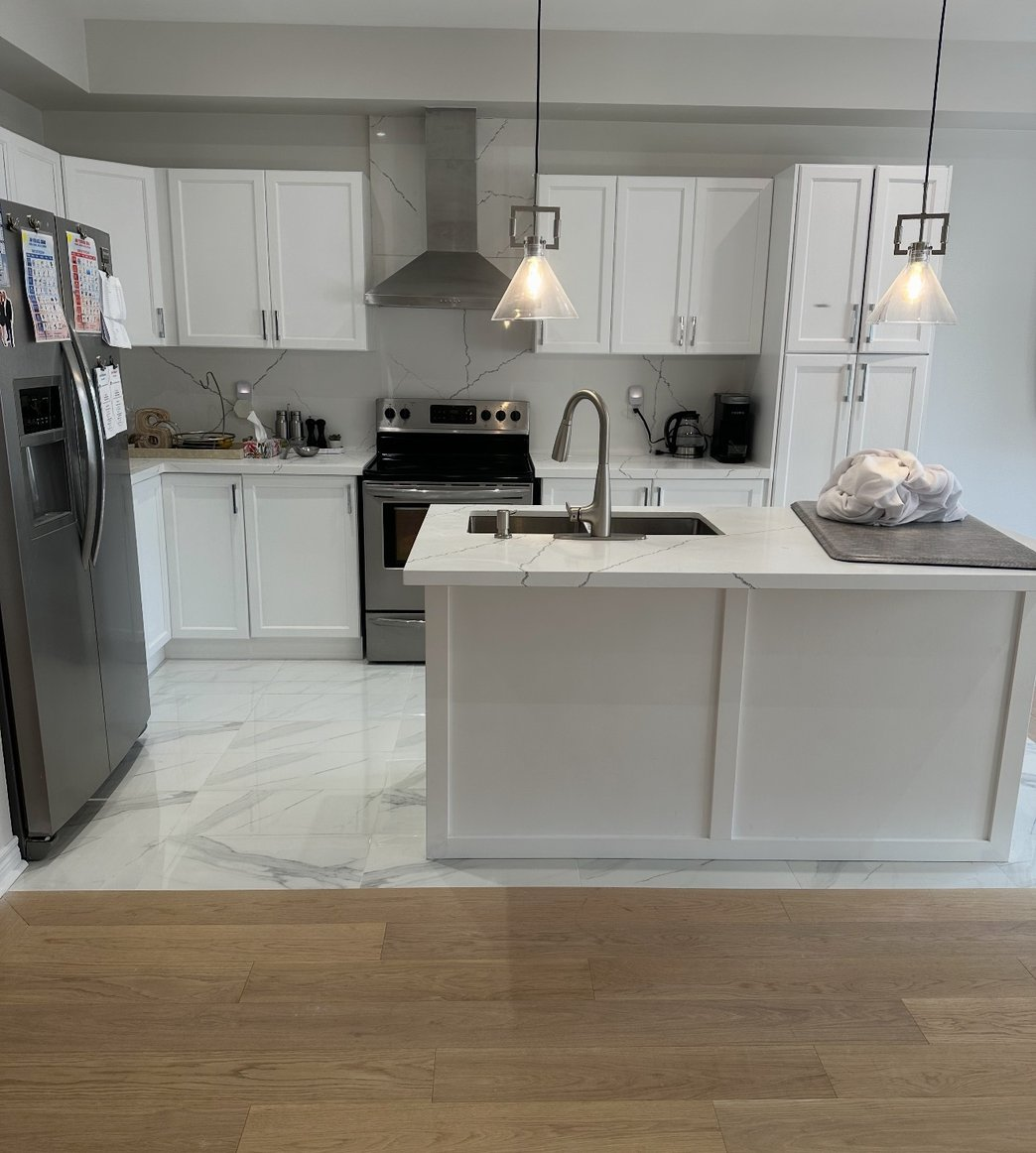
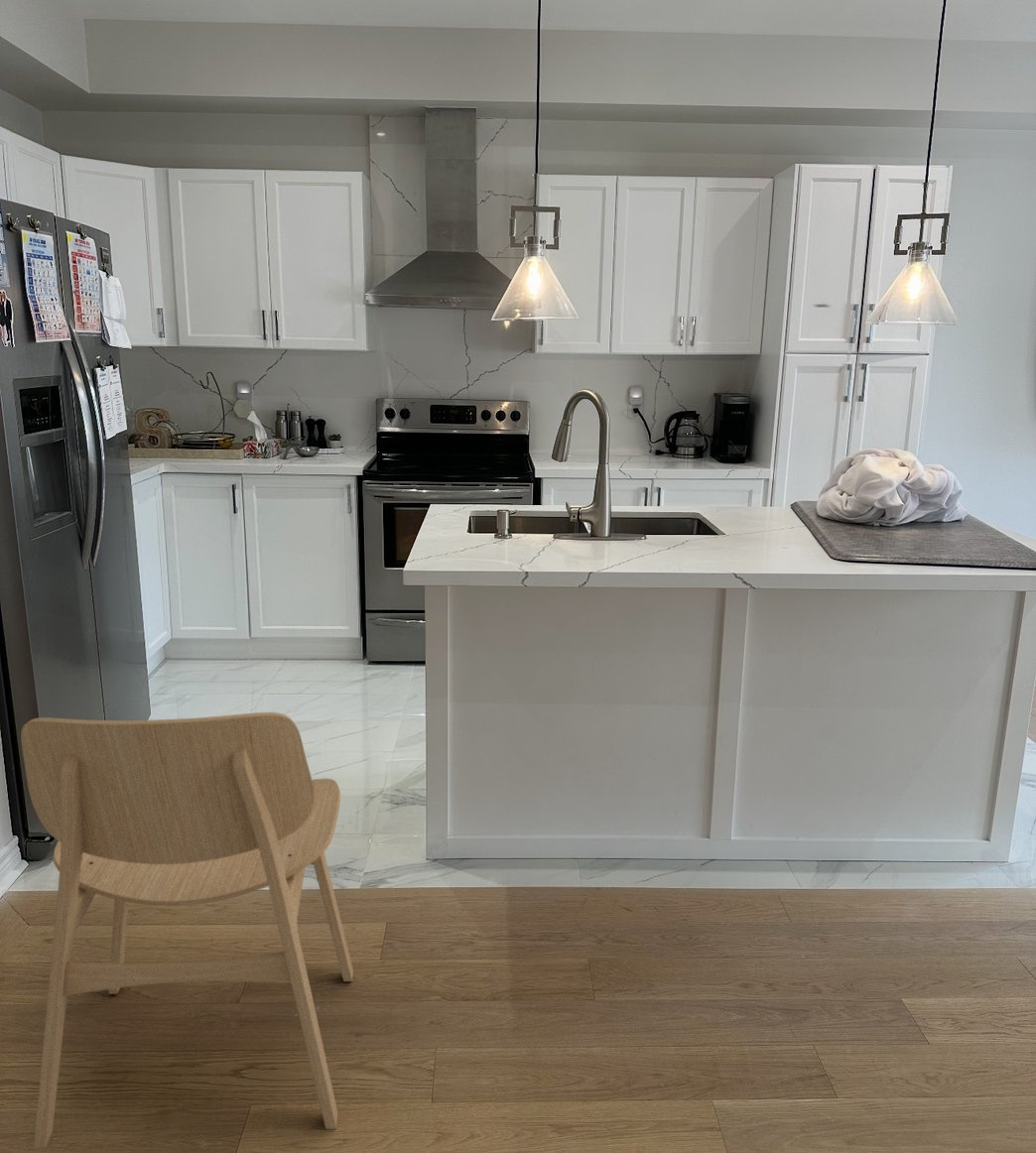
+ dining chair (199, 869)
